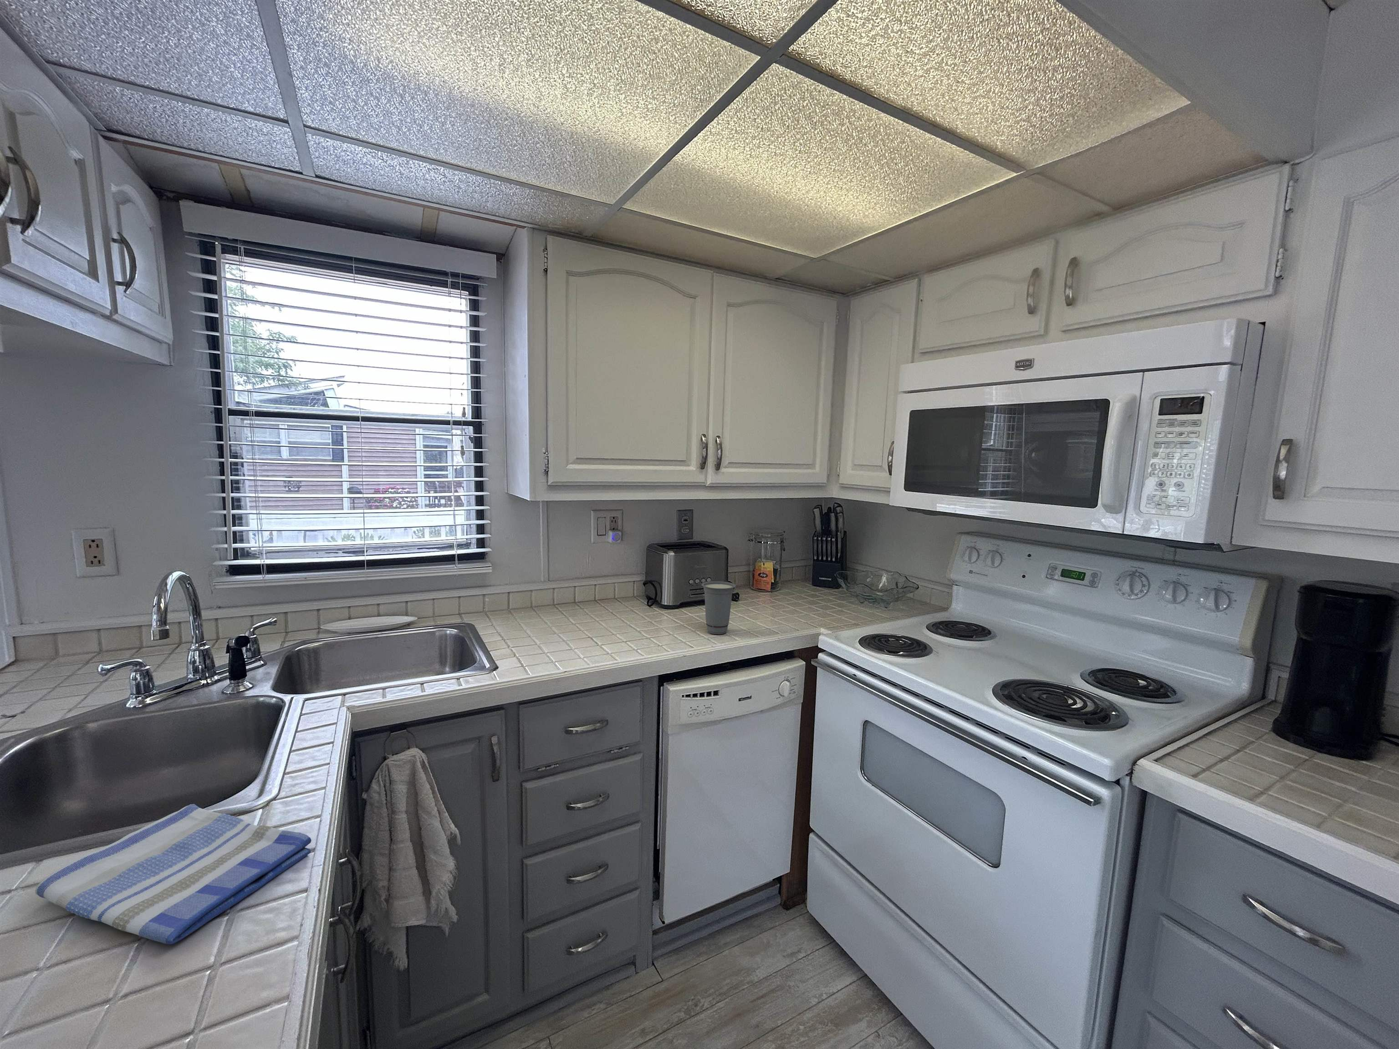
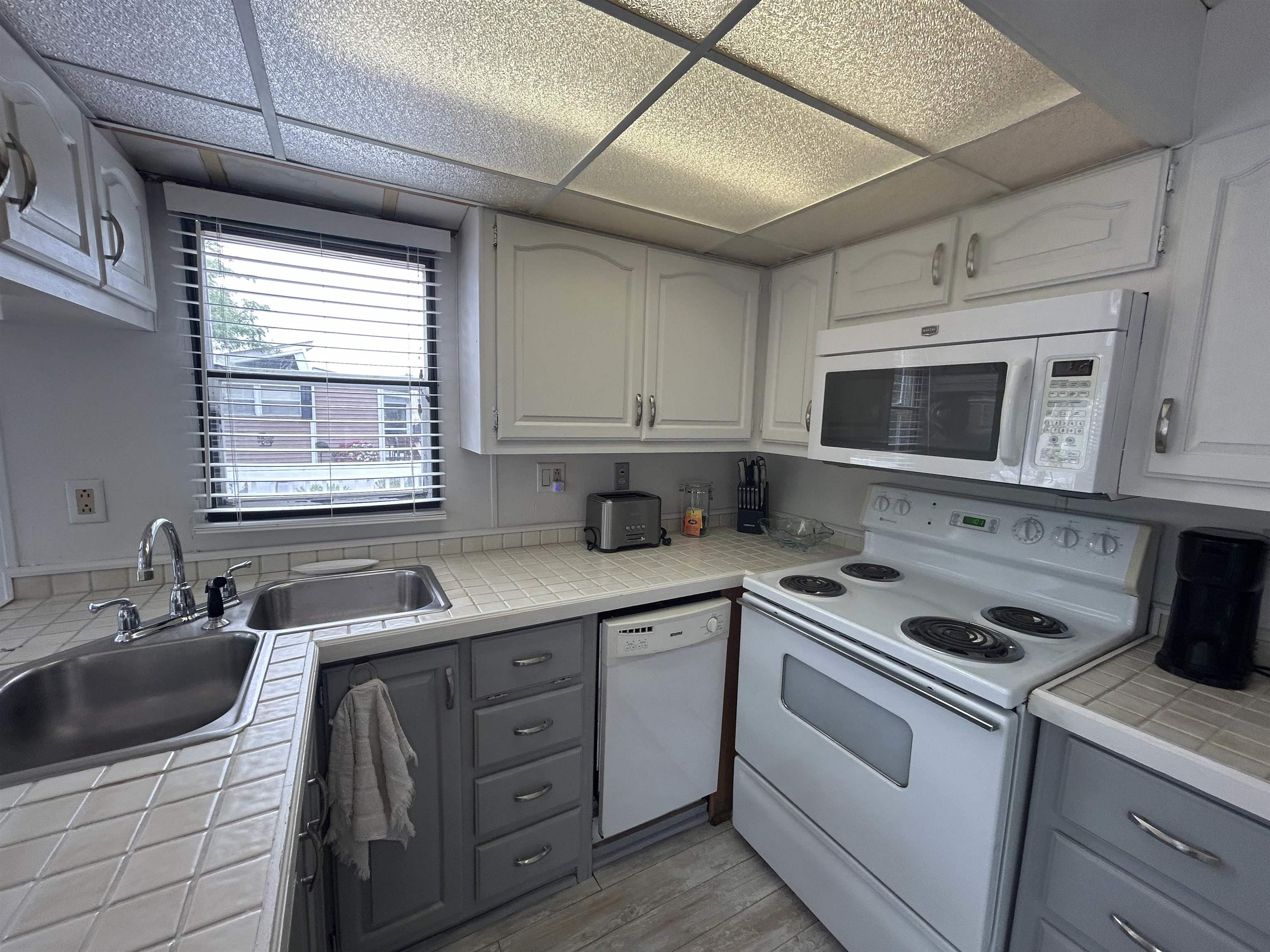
- dish towel (183, 864)
- cup (718, 608)
